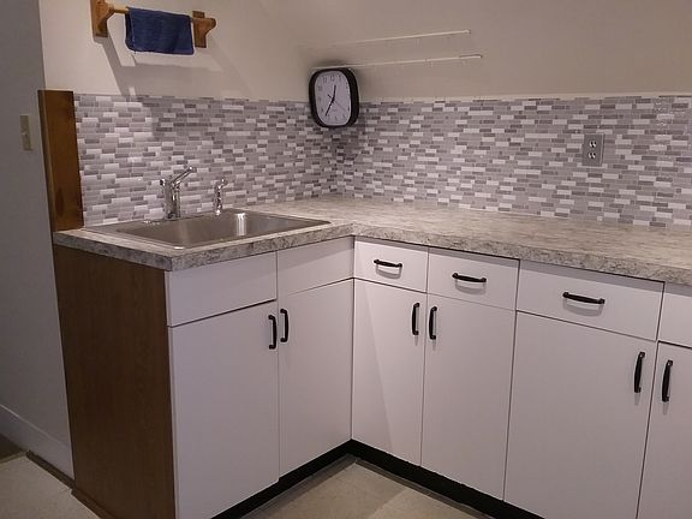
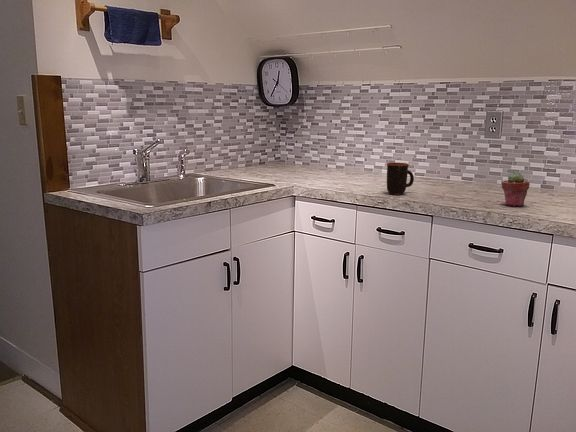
+ potted succulent (515, 188)
+ mug (400, 178)
